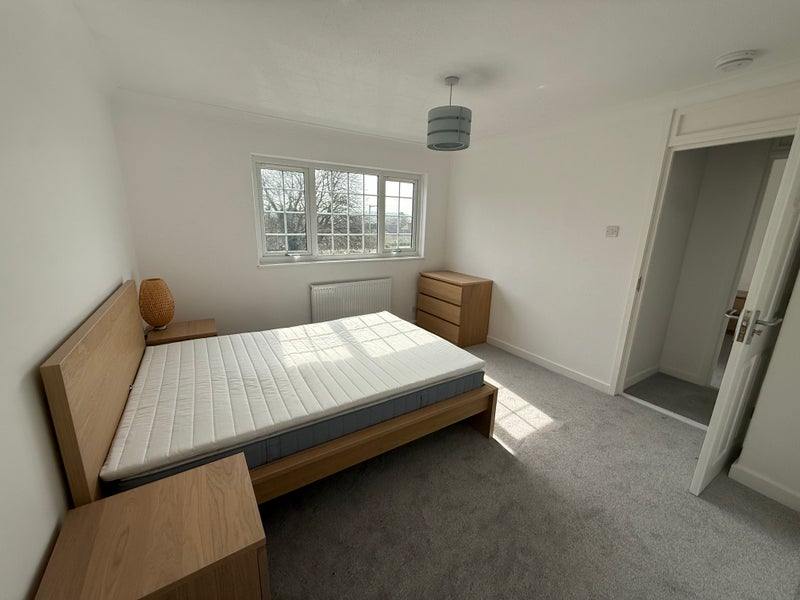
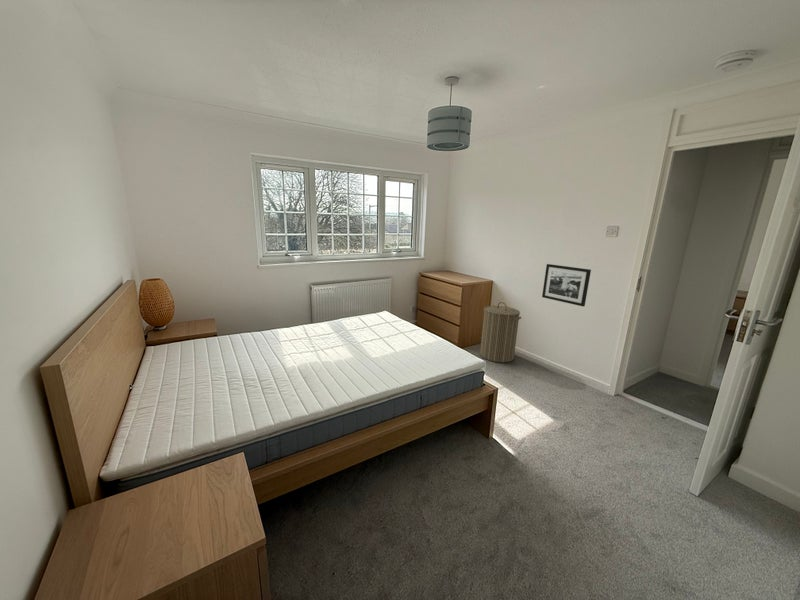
+ picture frame (564, 284)
+ laundry hamper (499, 329)
